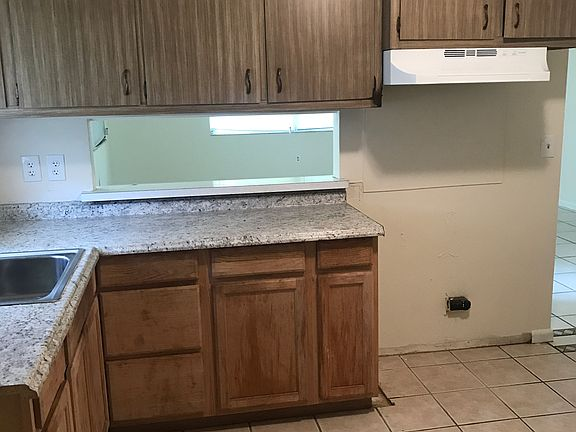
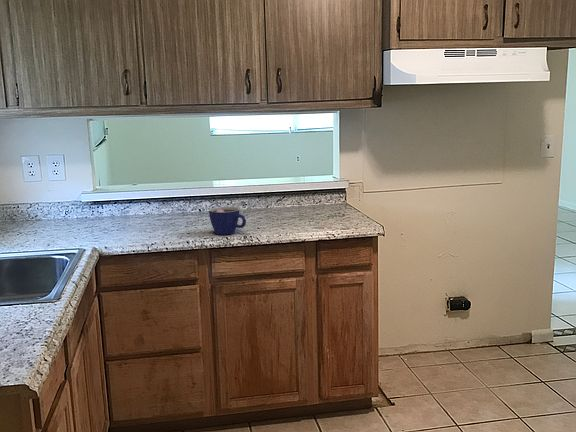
+ cup (228, 221)
